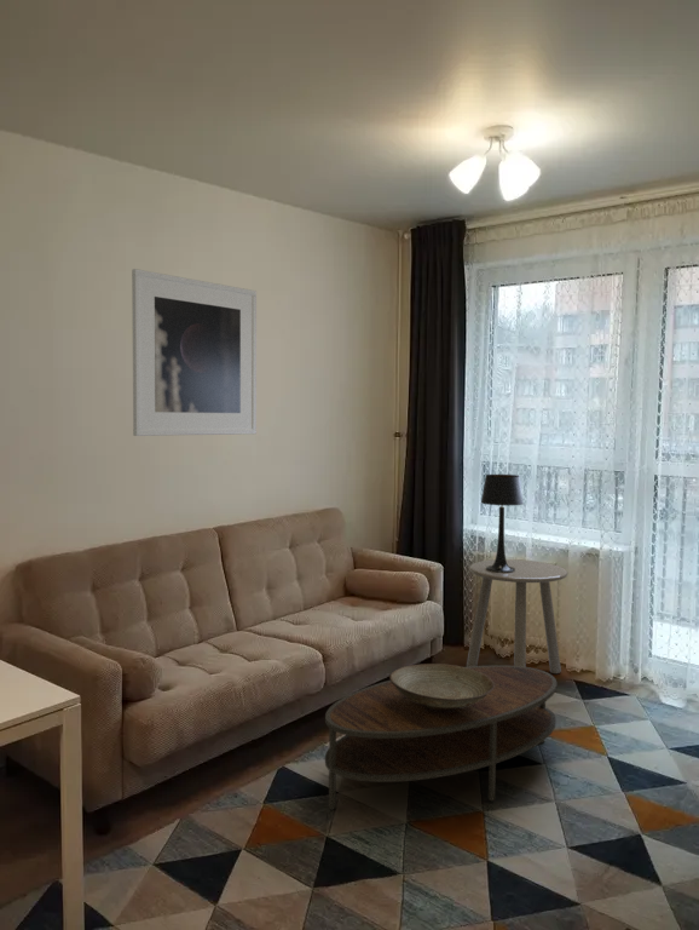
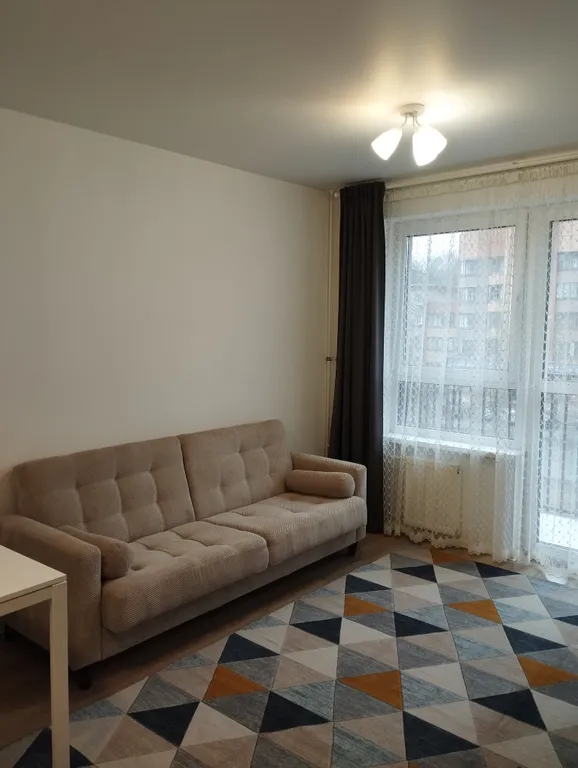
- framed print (198, 357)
- decorative bowl (440, 690)
- table lamp (501, 522)
- coffee table (447, 733)
- side table (515, 622)
